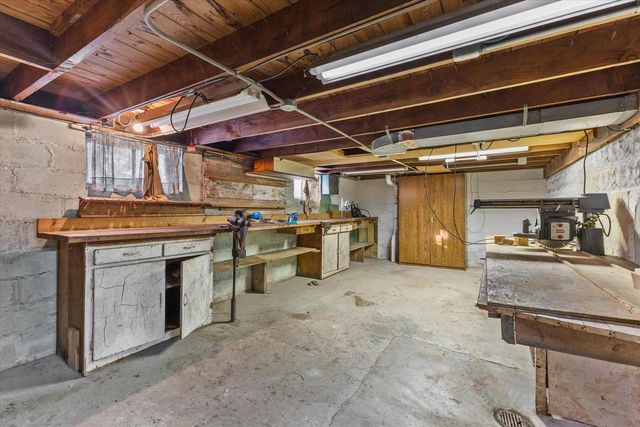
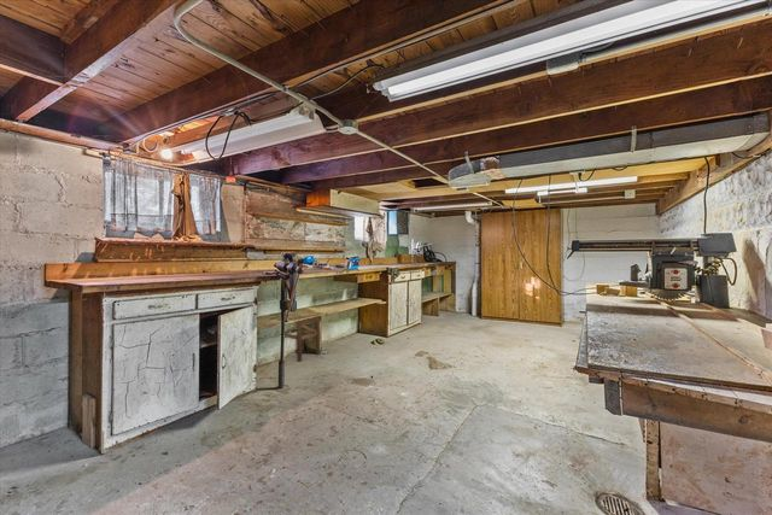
+ stool (300, 335)
